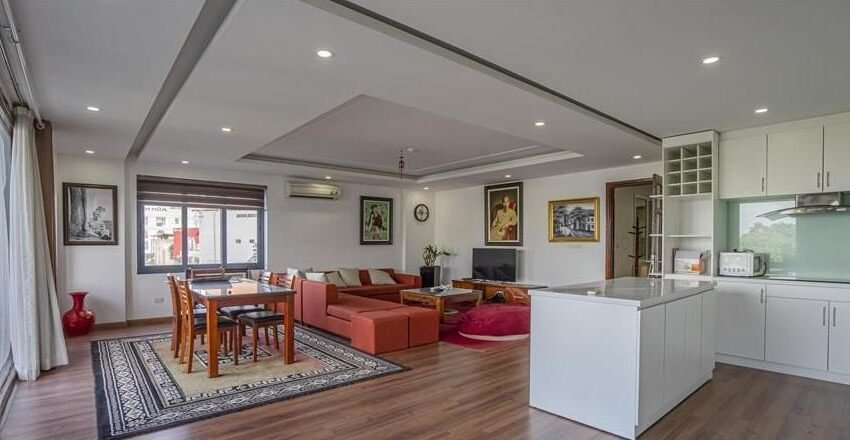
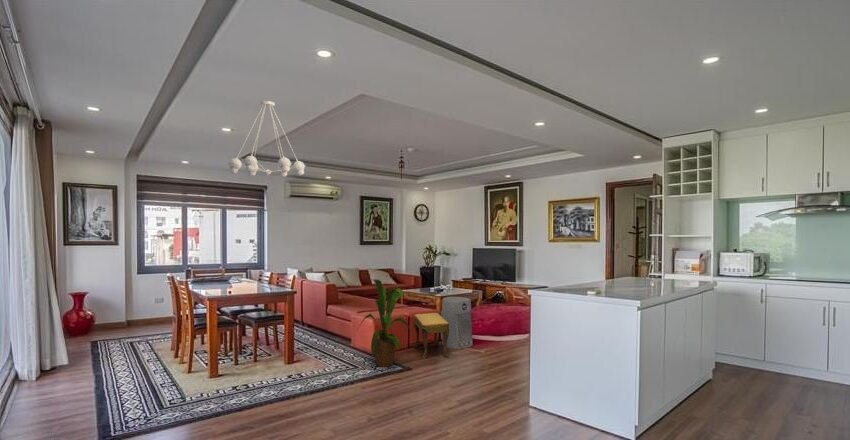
+ chandelier (275, 135)
+ house plant (390, 319)
+ air purifier (455, 321)
+ footstool (430, 333)
